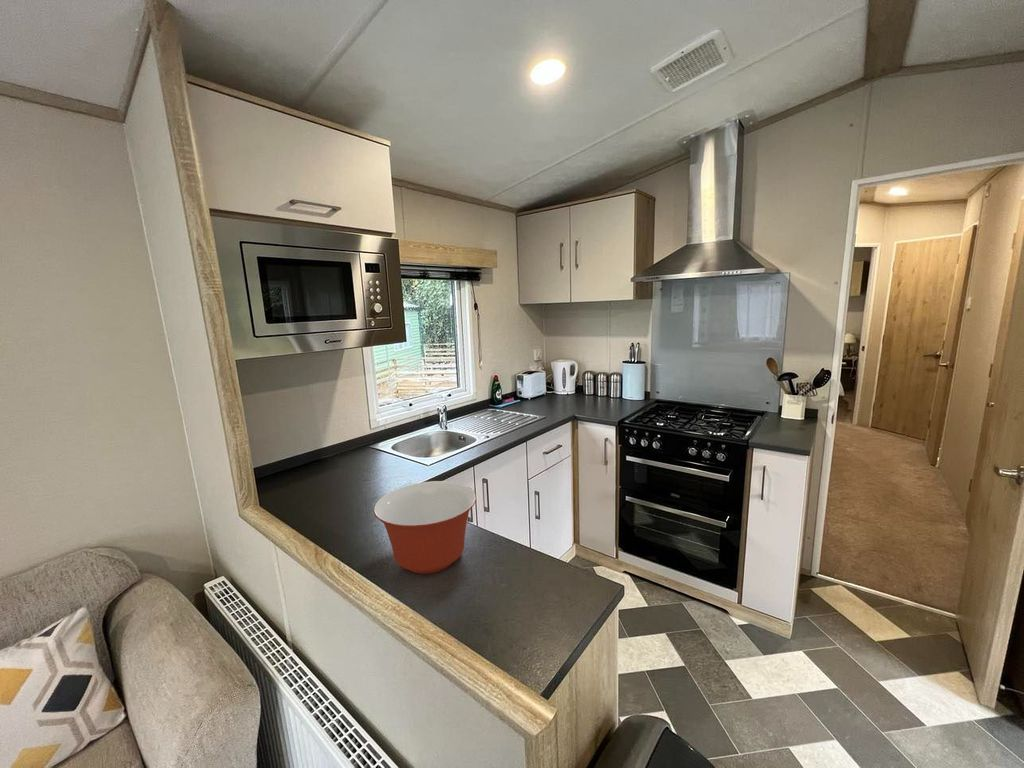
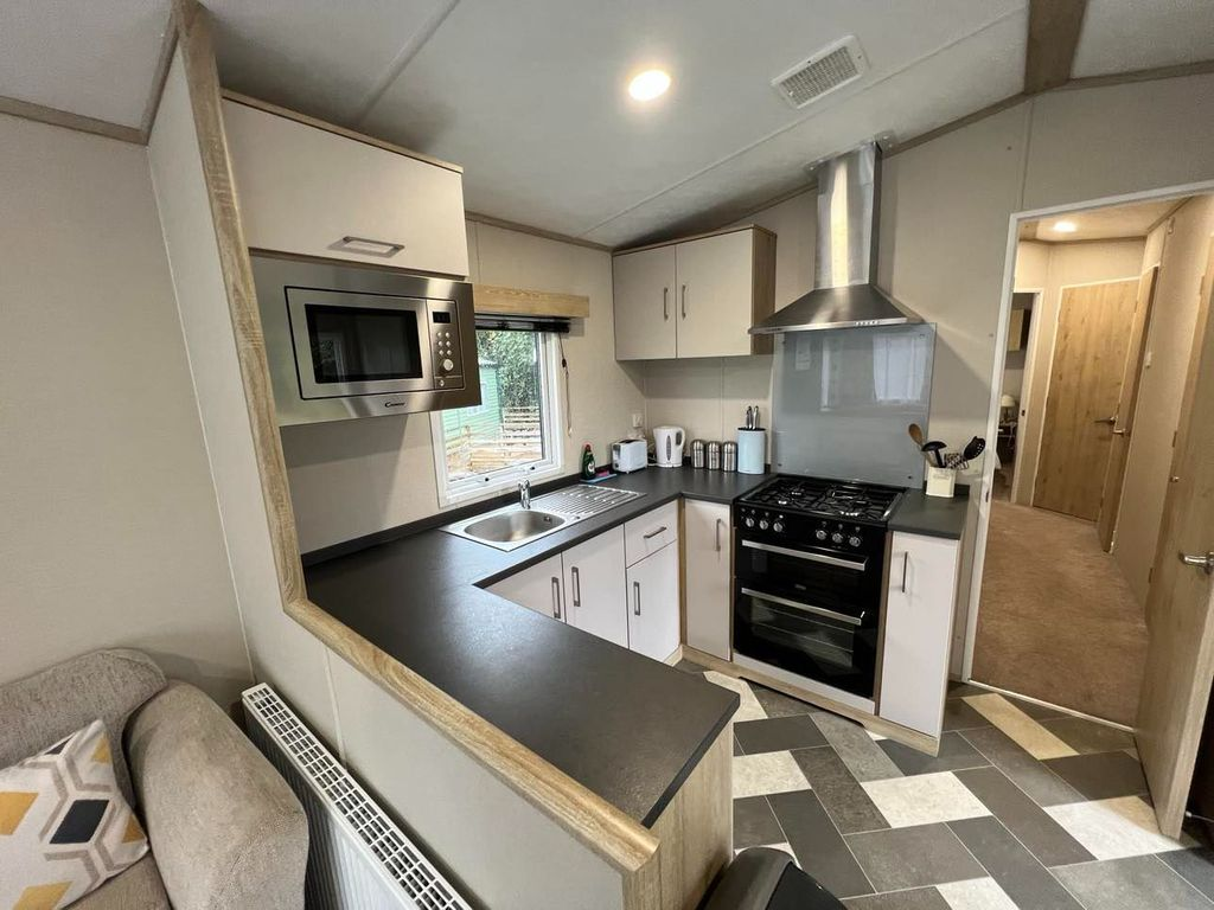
- mixing bowl (428, 530)
